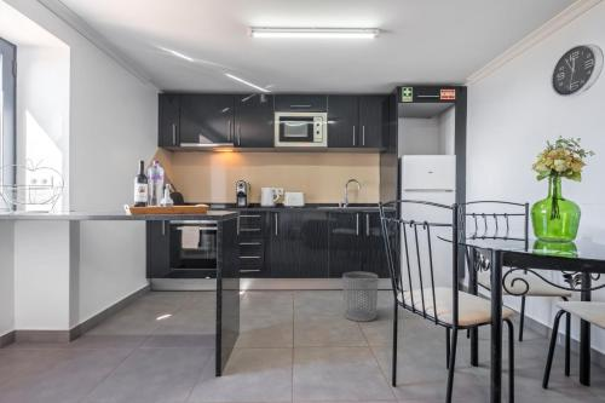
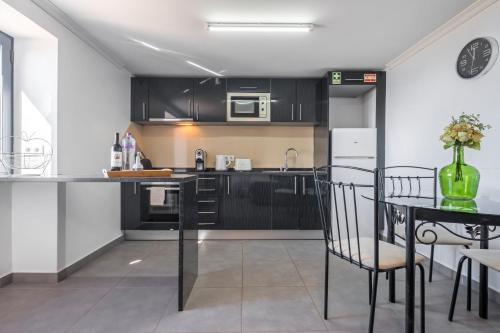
- waste bin (359, 295)
